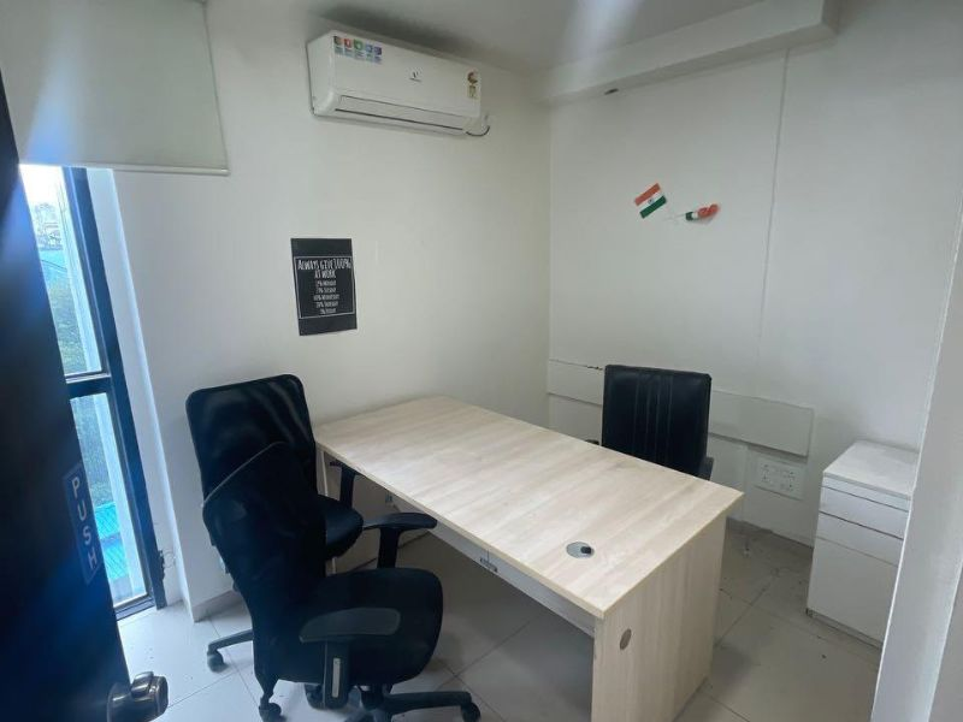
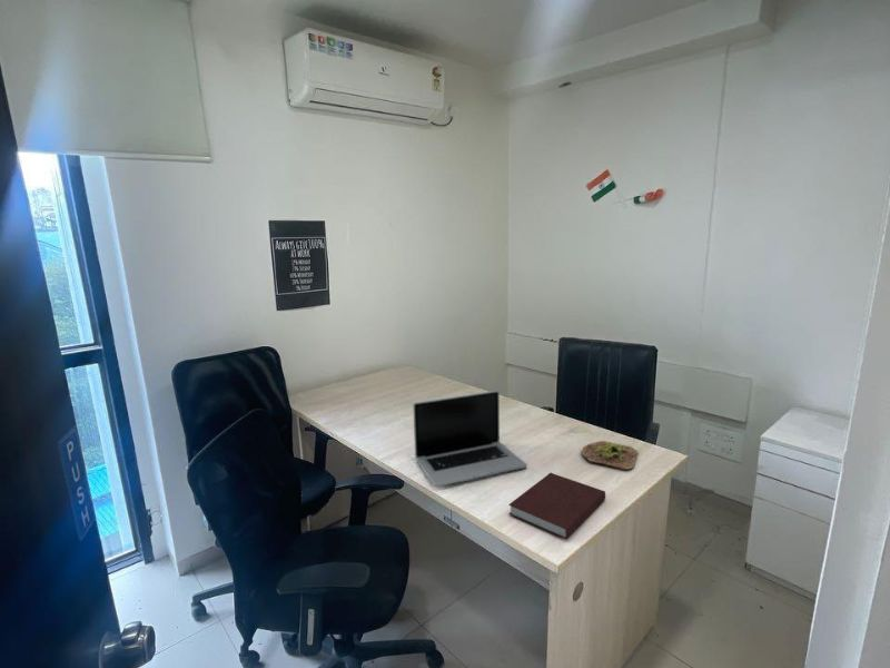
+ laptop (469, 434)
+ succulent plant (609, 449)
+ notebook (557, 502)
